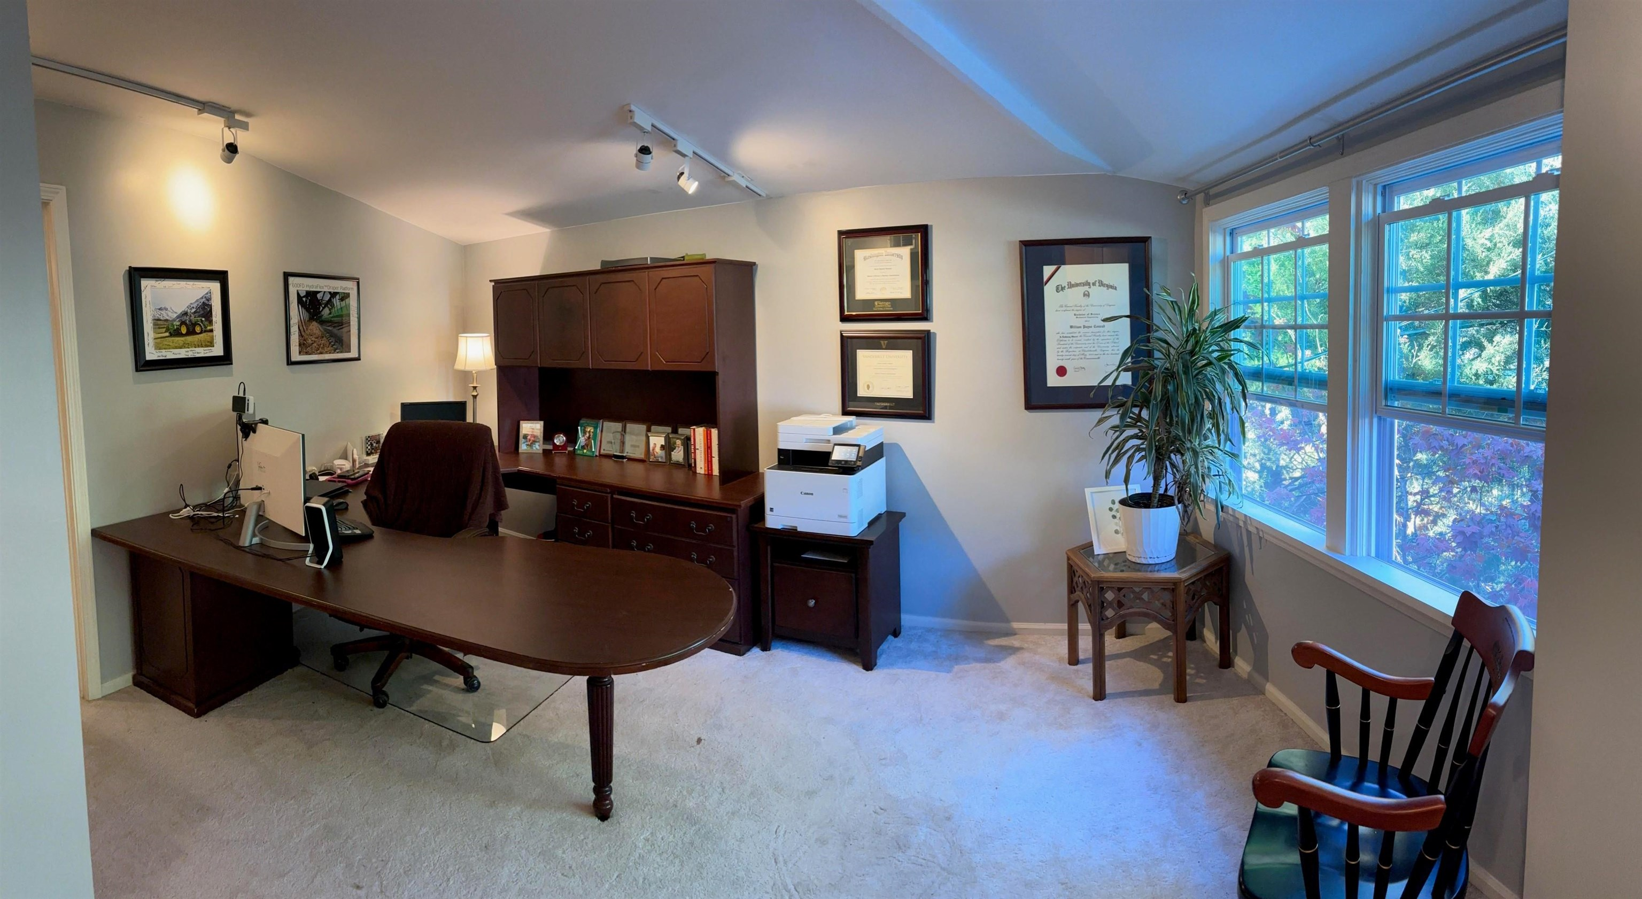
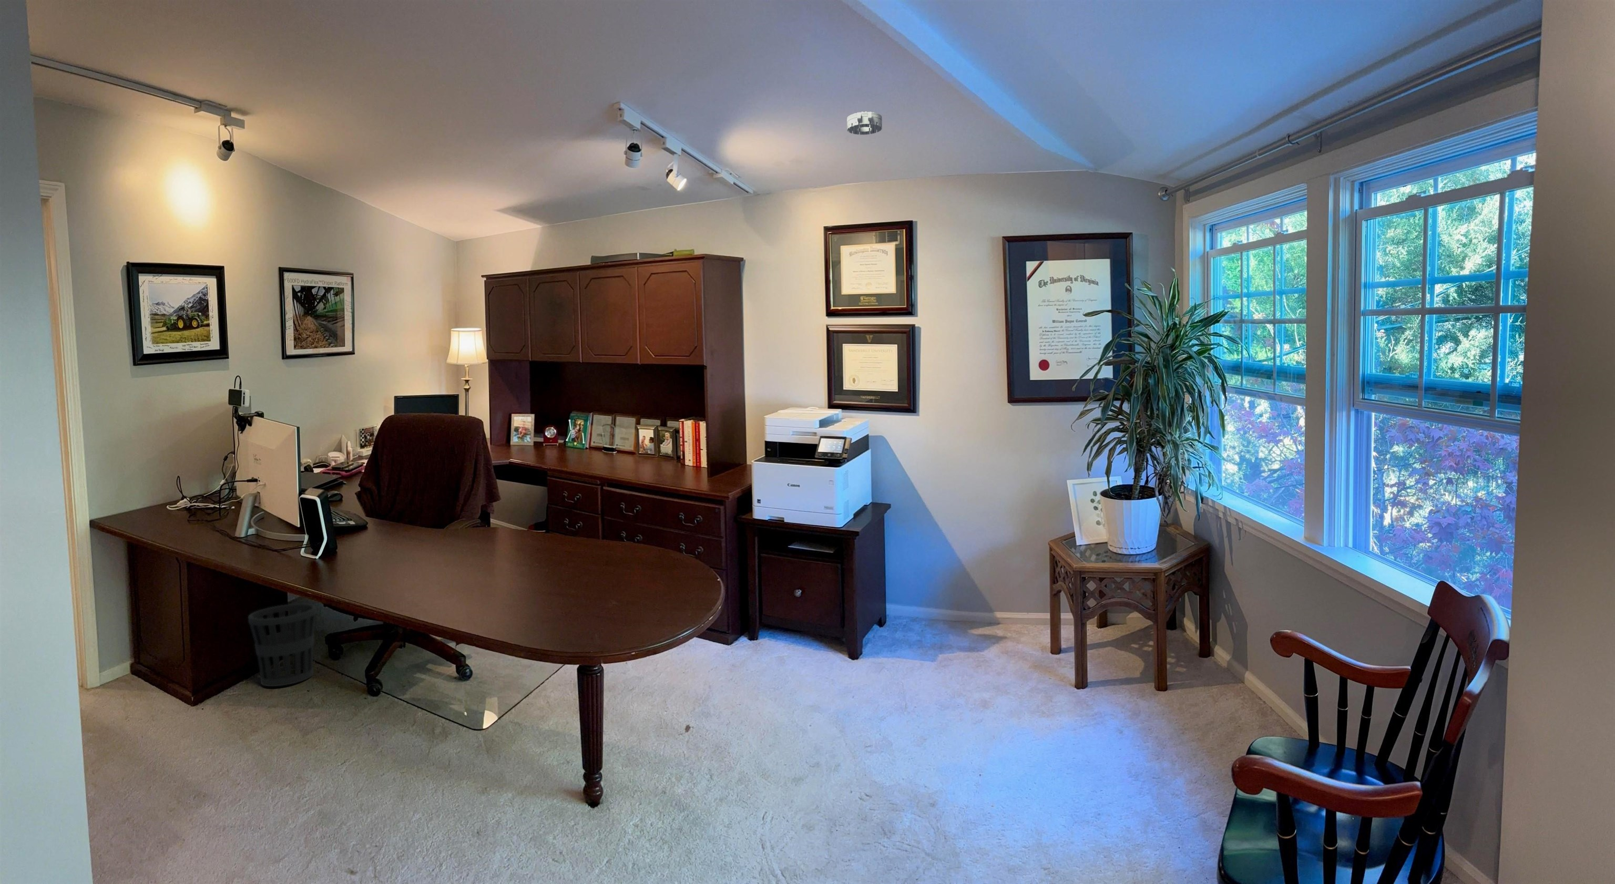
+ wastebasket (285, 644)
+ smoke detector (865, 122)
